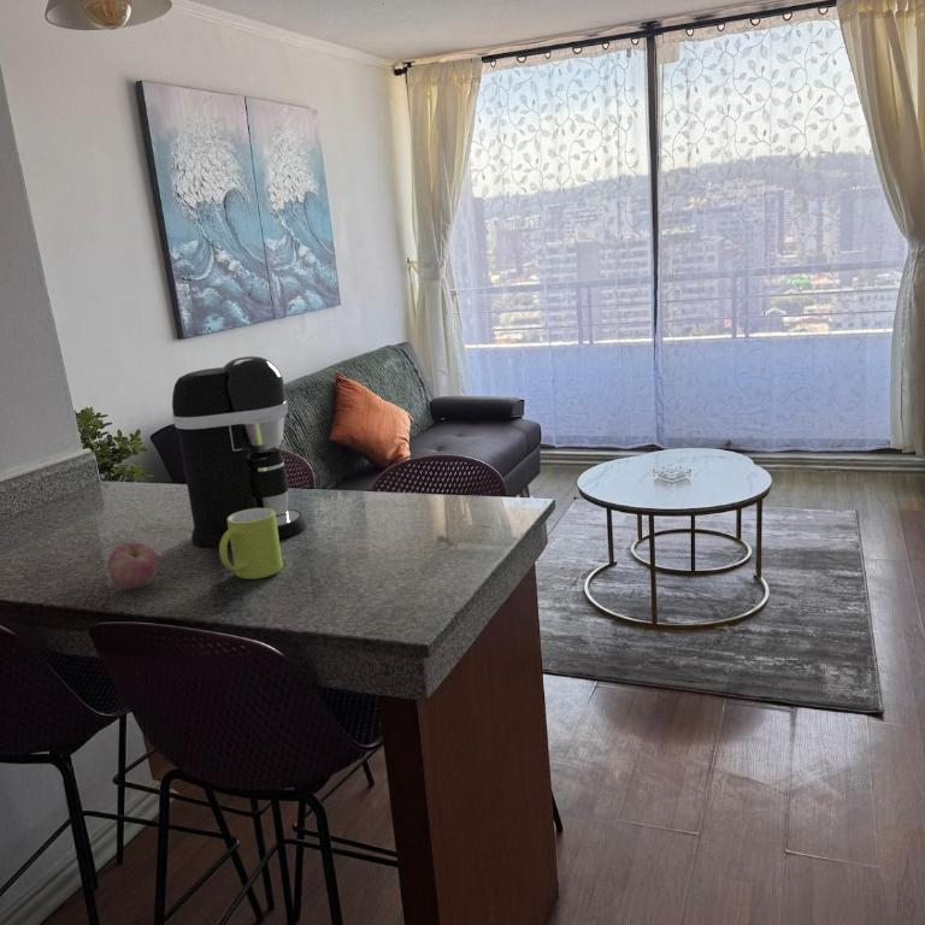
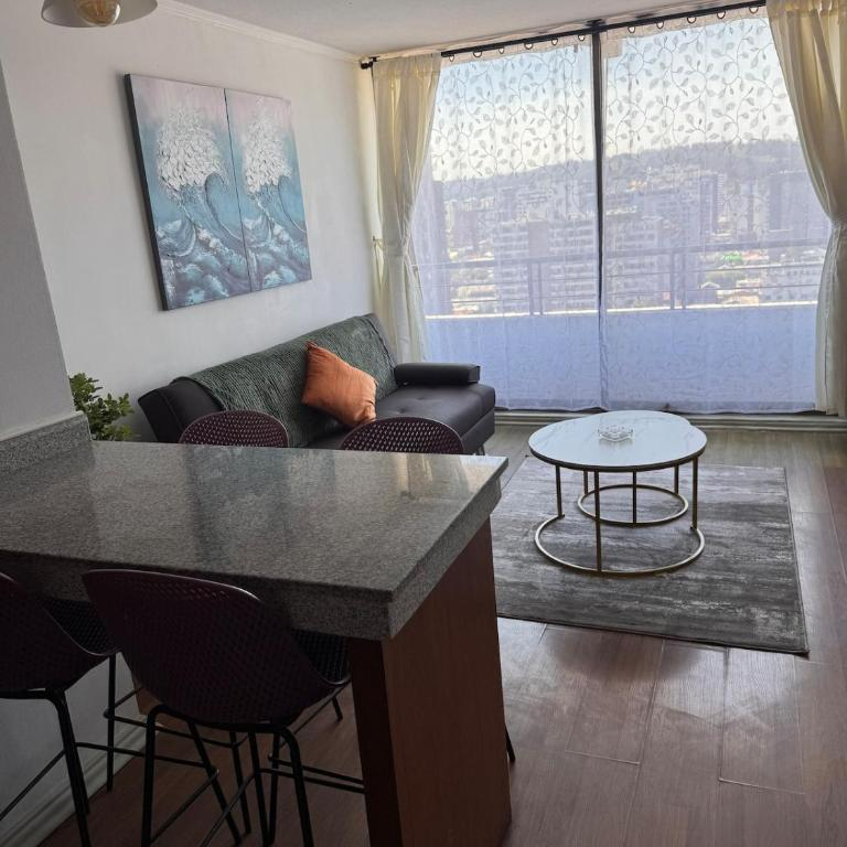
- coffee maker (236, 448)
- apple (132, 565)
- mug (247, 547)
